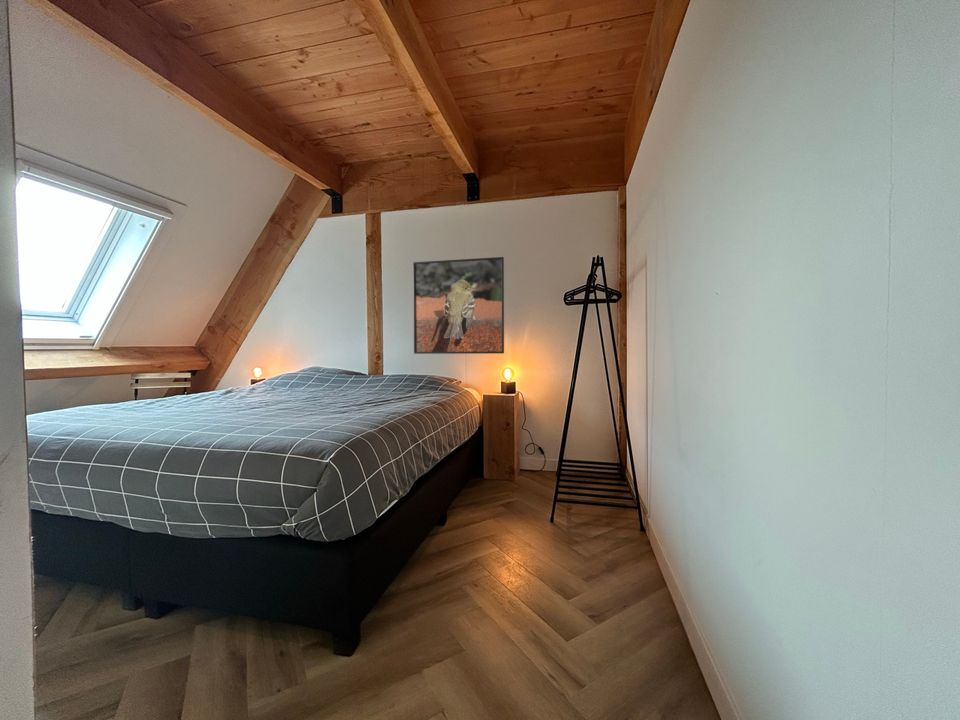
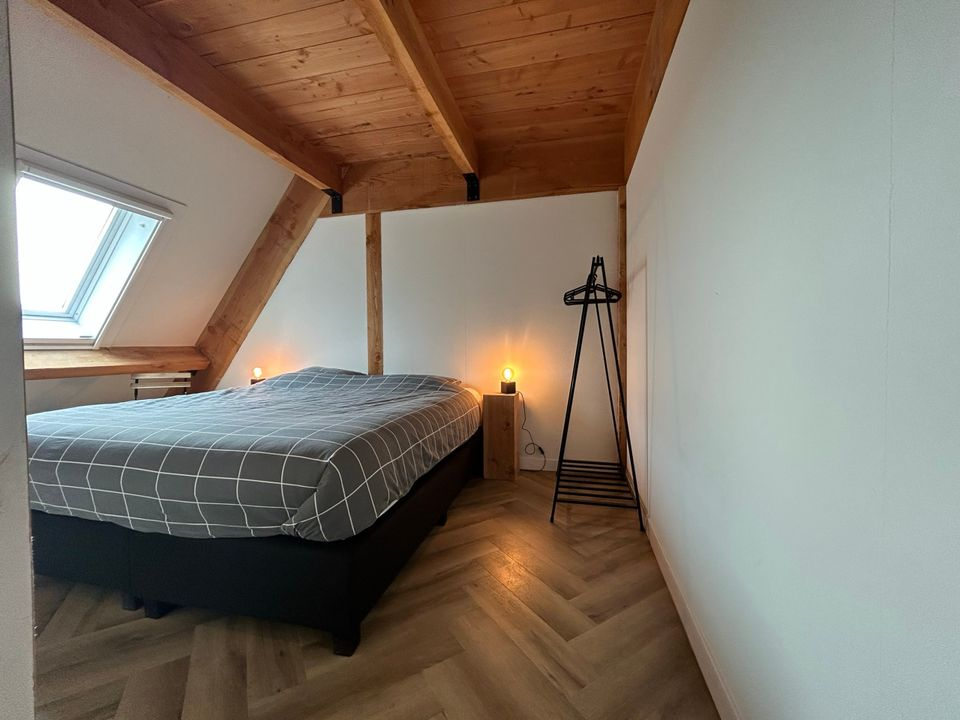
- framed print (457, 306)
